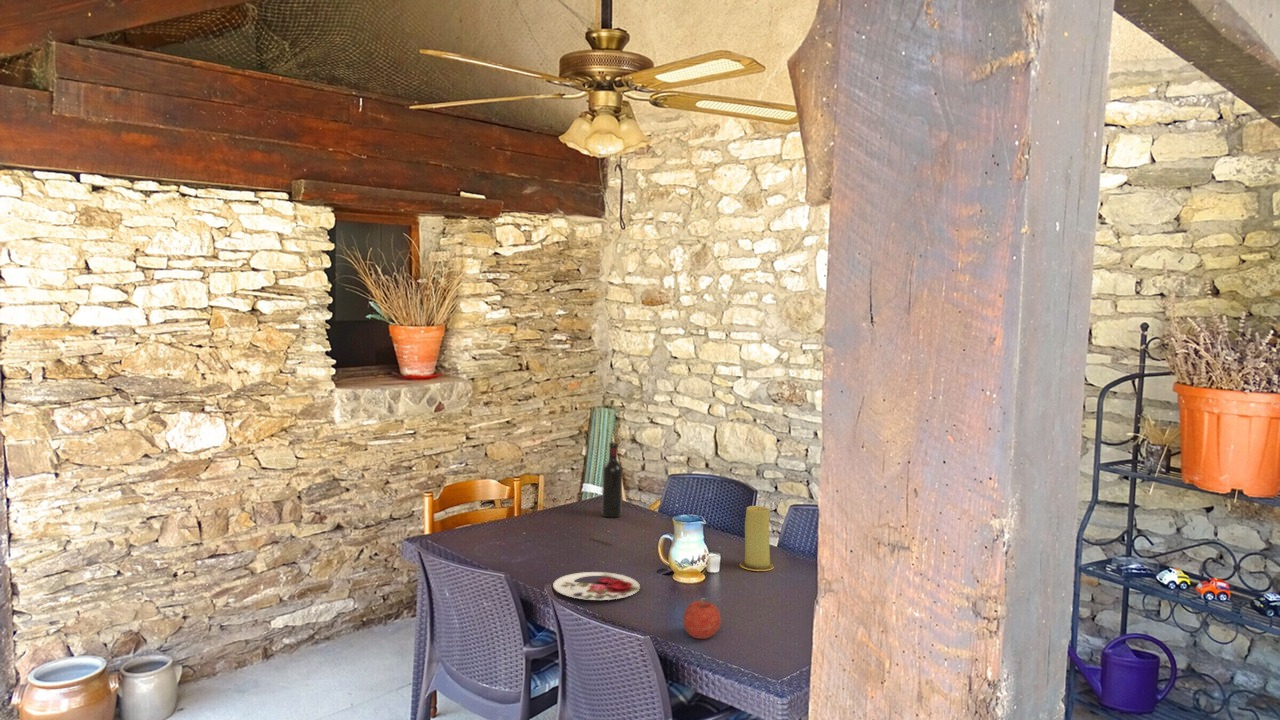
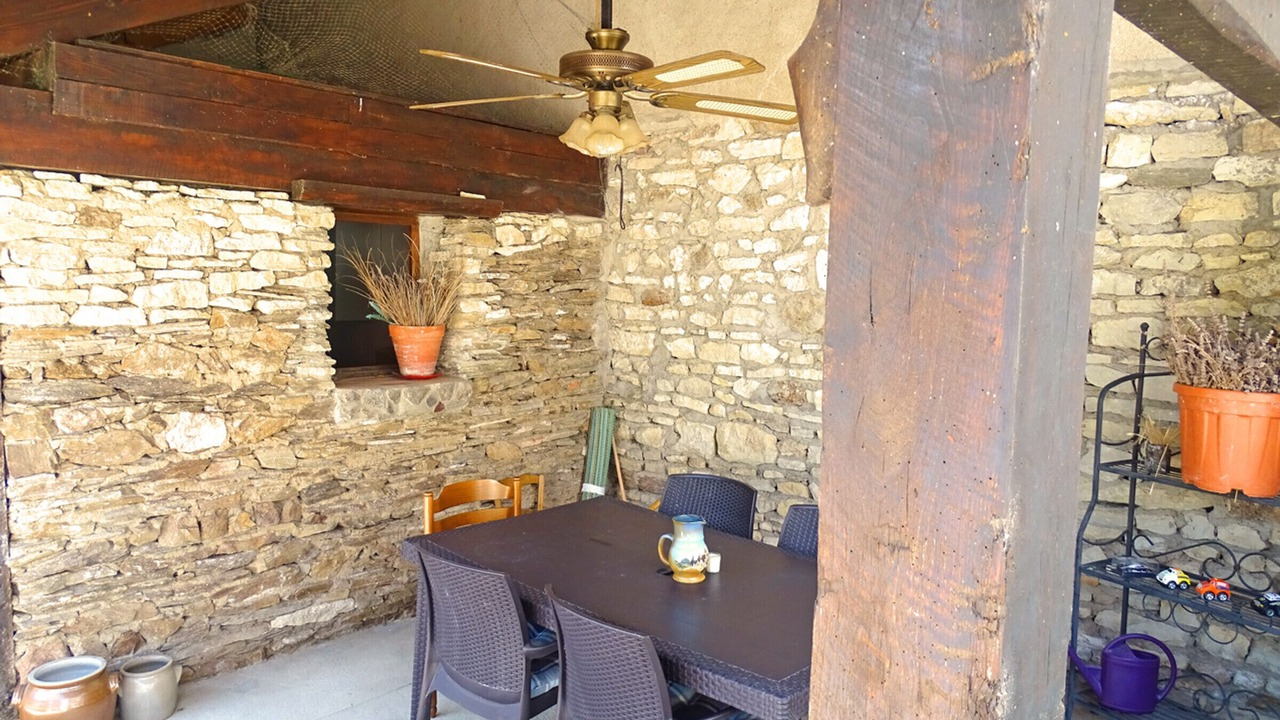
- fruit (701, 616)
- candle (757, 536)
- plate (596, 584)
- wine bottle (612, 478)
